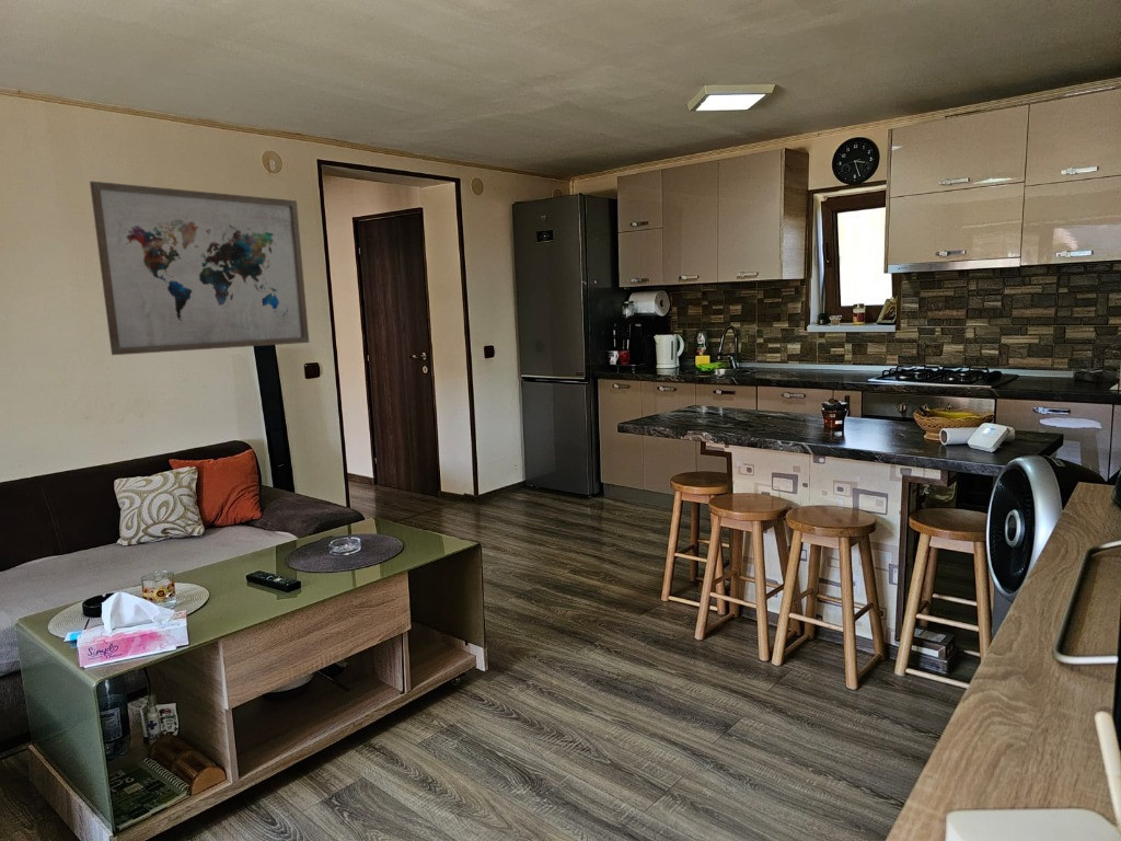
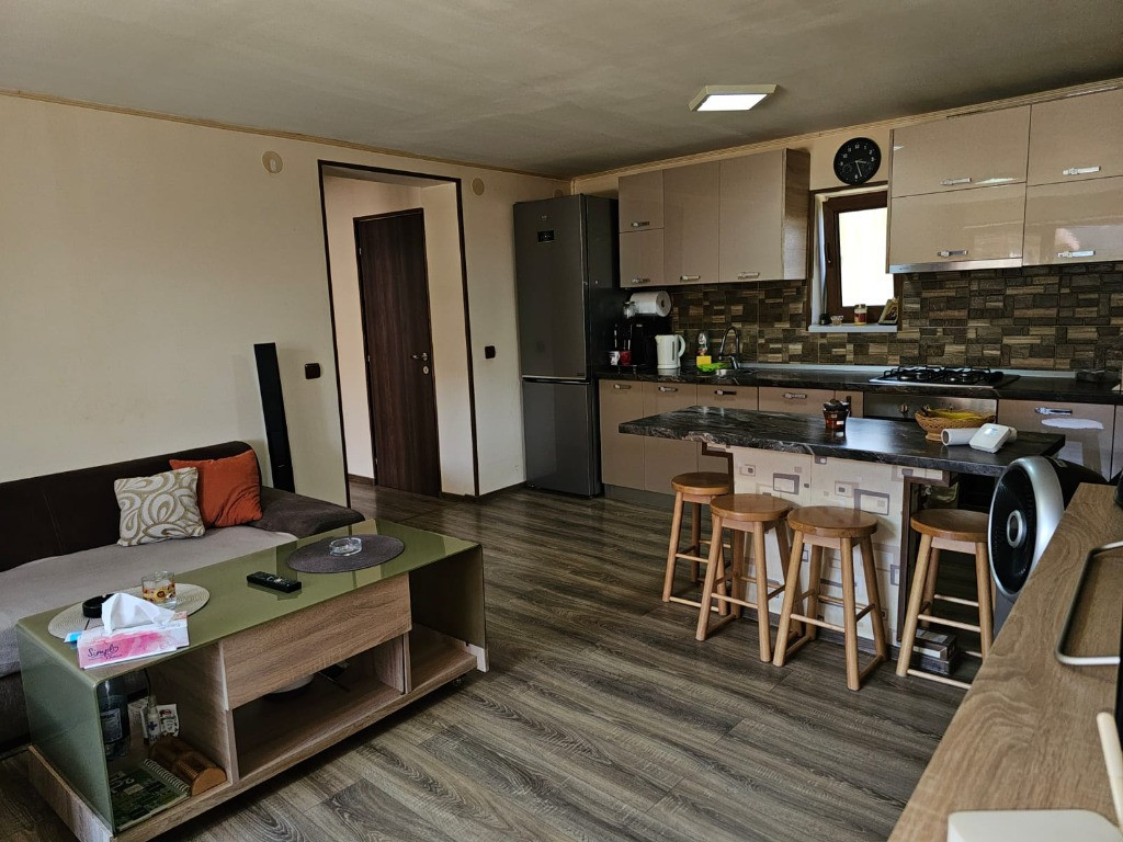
- wall art (211, 270)
